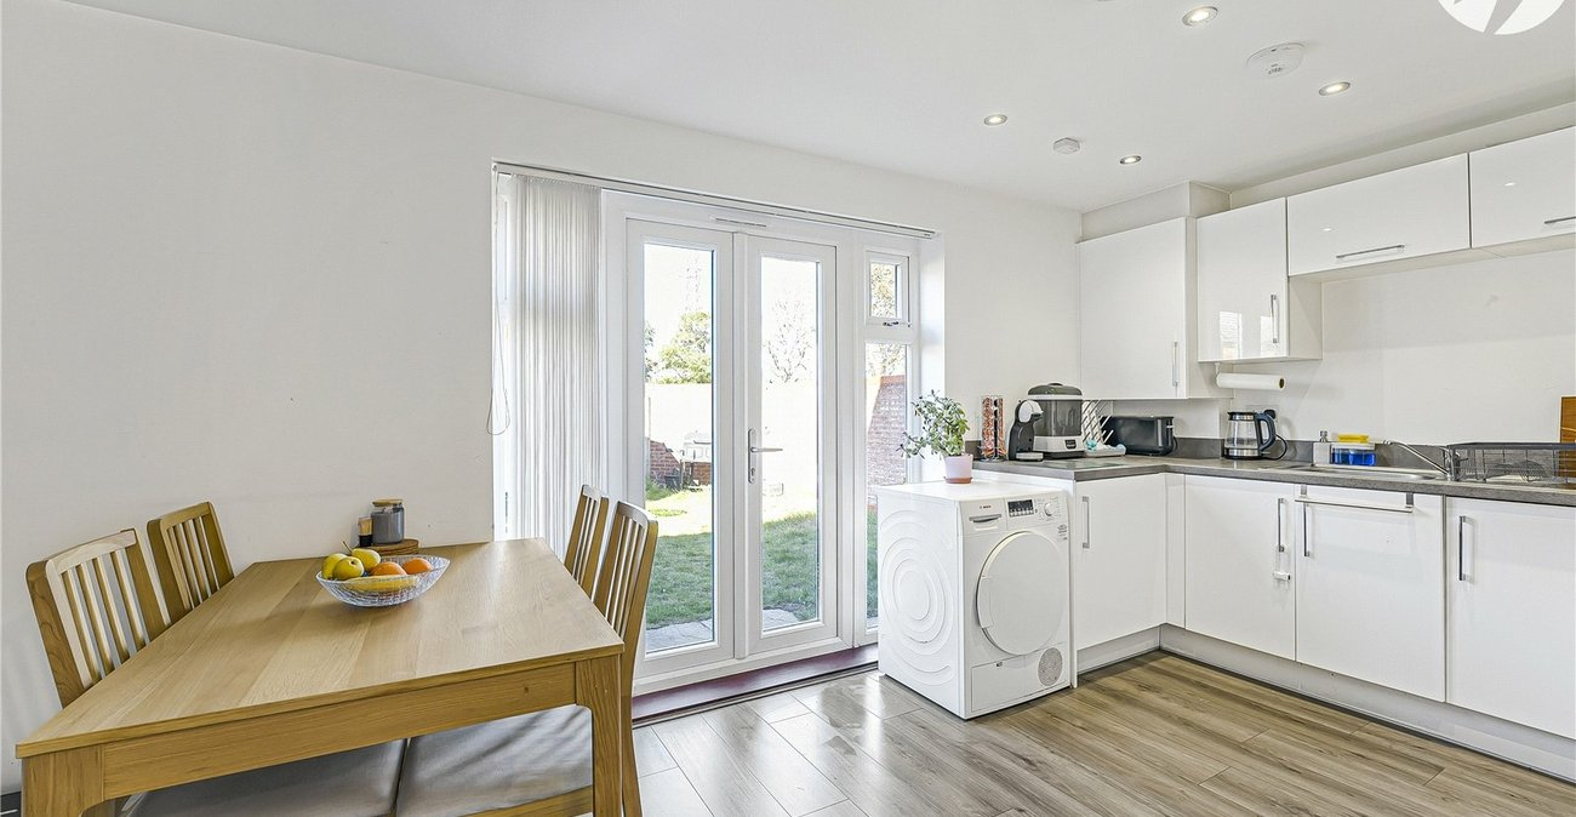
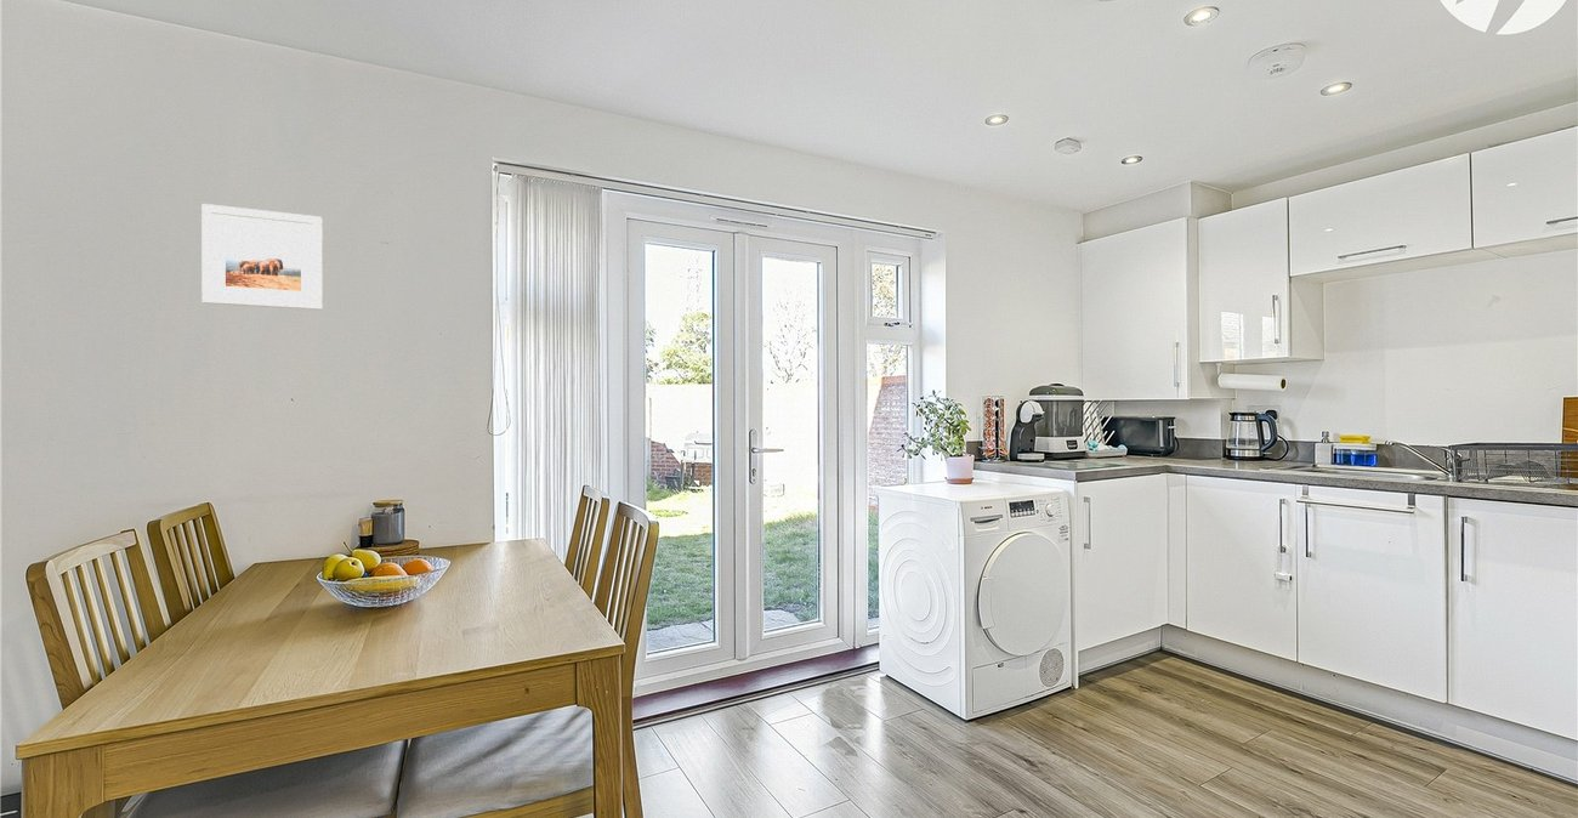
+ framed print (263, 259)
